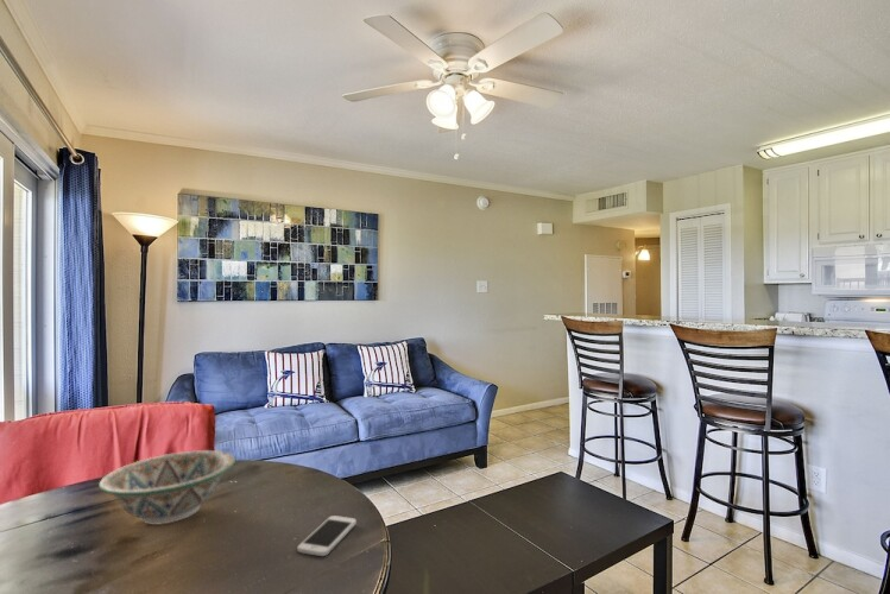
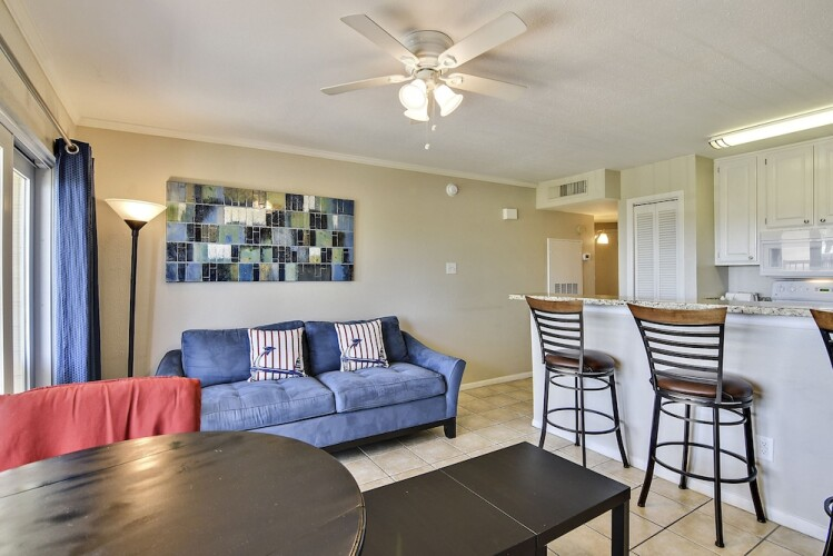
- smartphone (328, 533)
- decorative bowl (171, 489)
